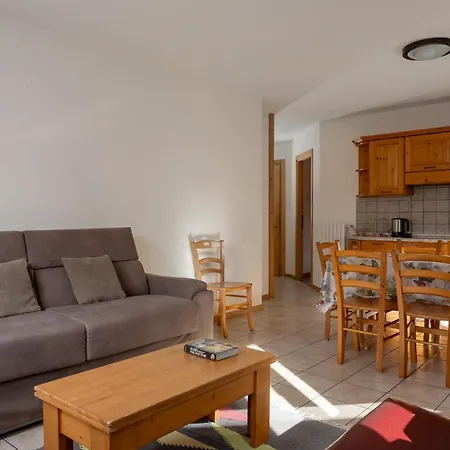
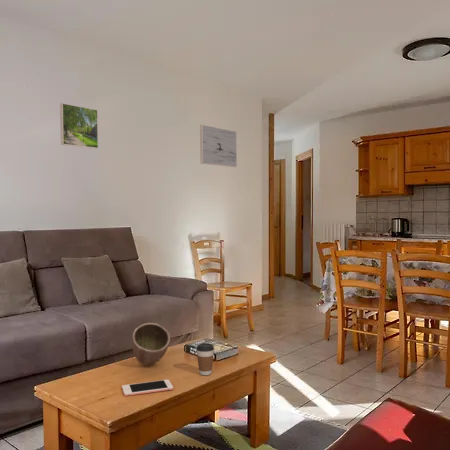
+ coffee cup (205, 359)
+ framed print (79, 126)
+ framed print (219, 146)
+ cell phone (147, 387)
+ decorative bowl (150, 346)
